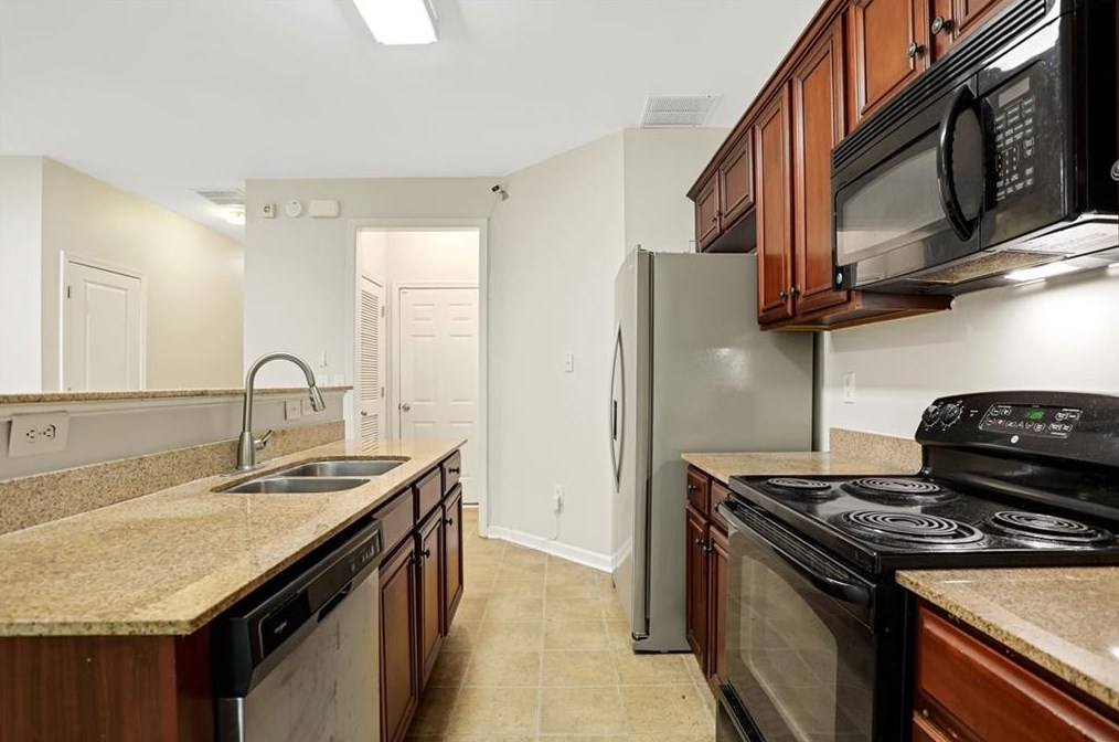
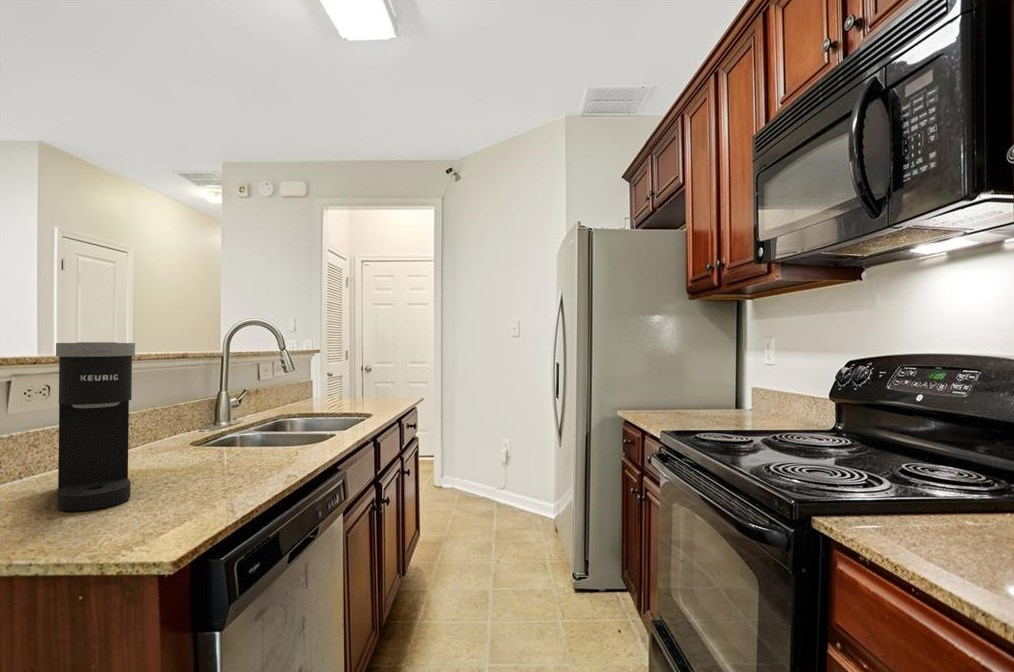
+ coffee maker (94, 417)
